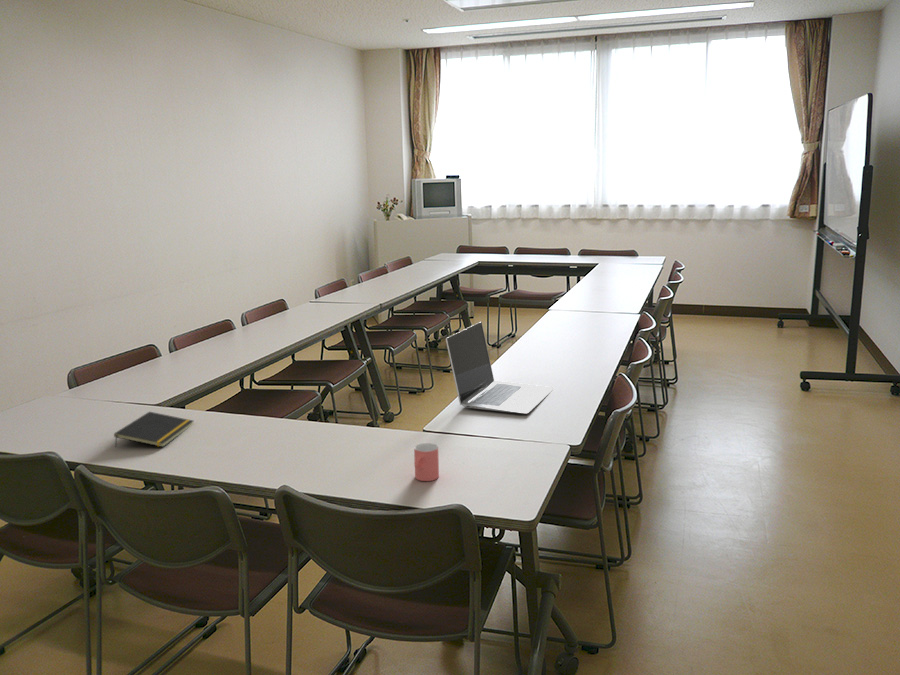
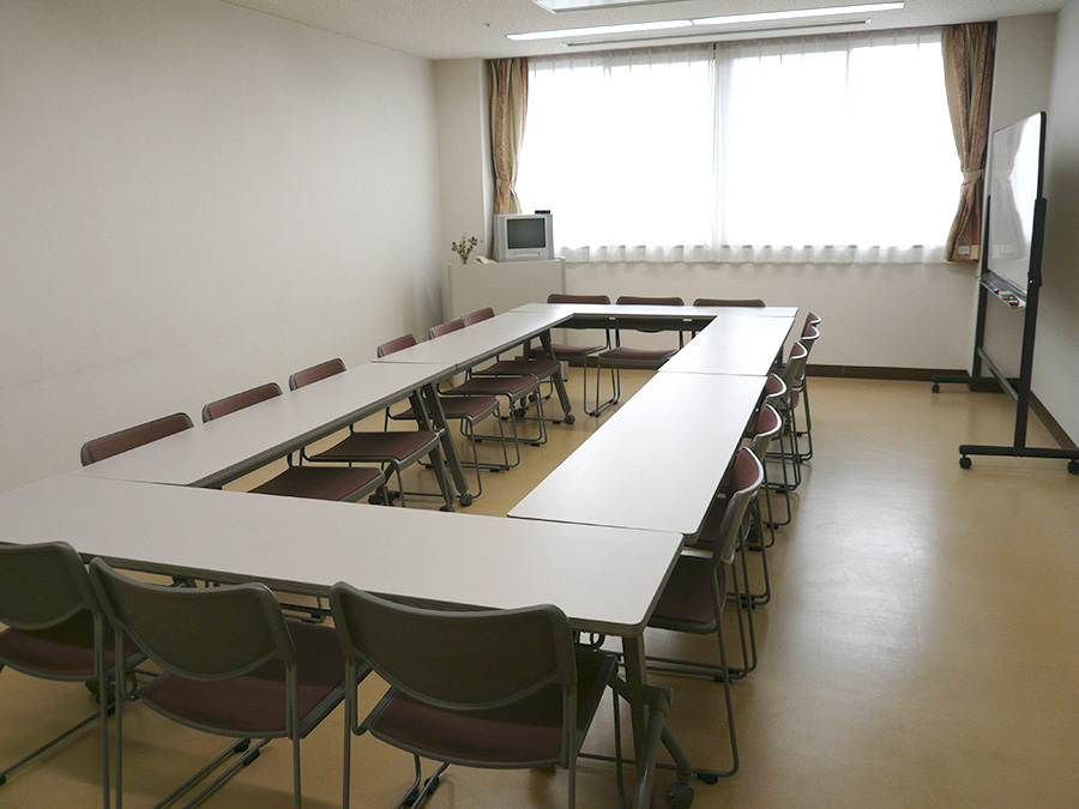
- cup (424, 463)
- laptop (491, 368)
- notepad (155, 428)
